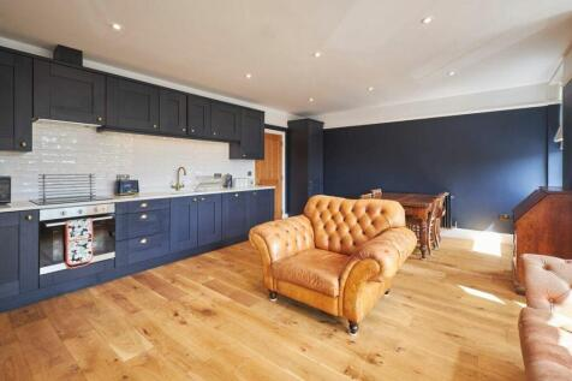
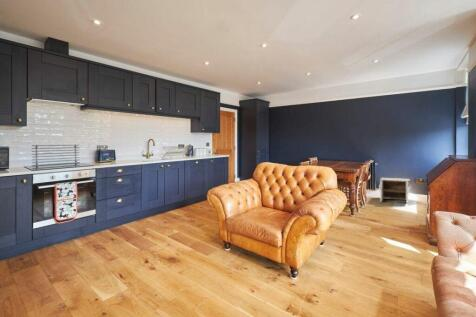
+ nightstand (394, 190)
